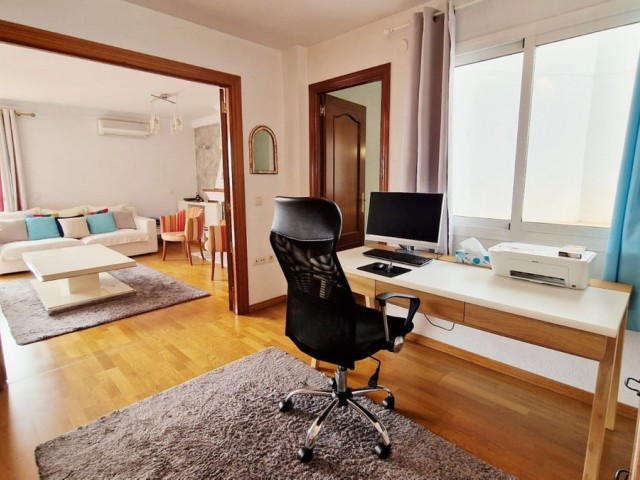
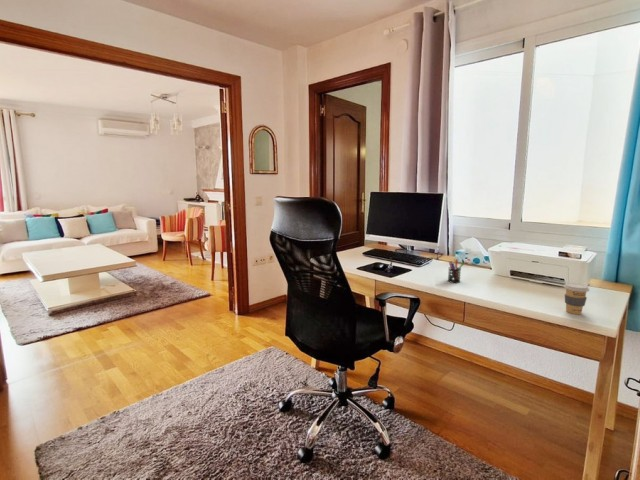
+ pen holder (456, 270)
+ coffee cup (575, 298)
